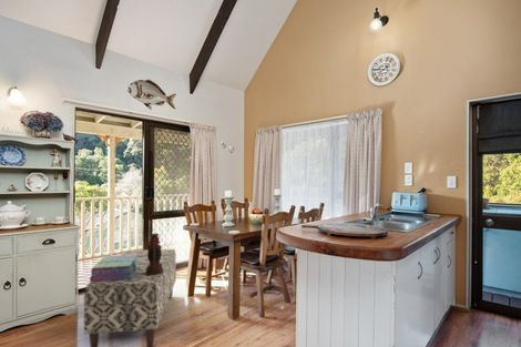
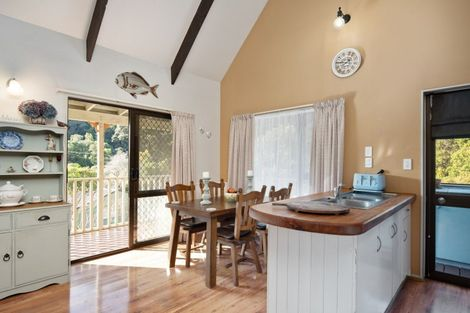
- lantern (154, 253)
- bench (139, 292)
- stack of books (116, 266)
